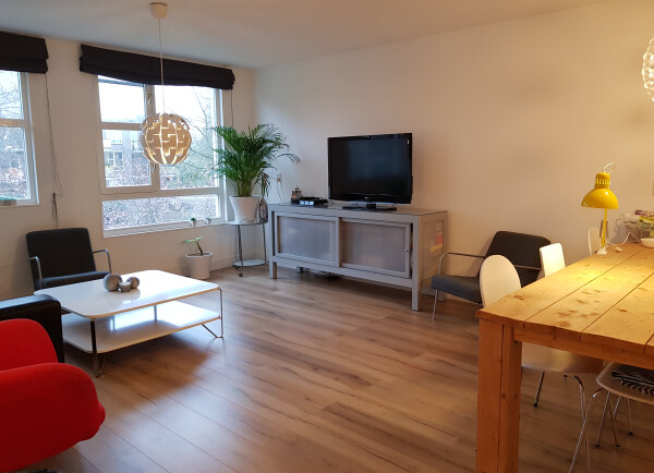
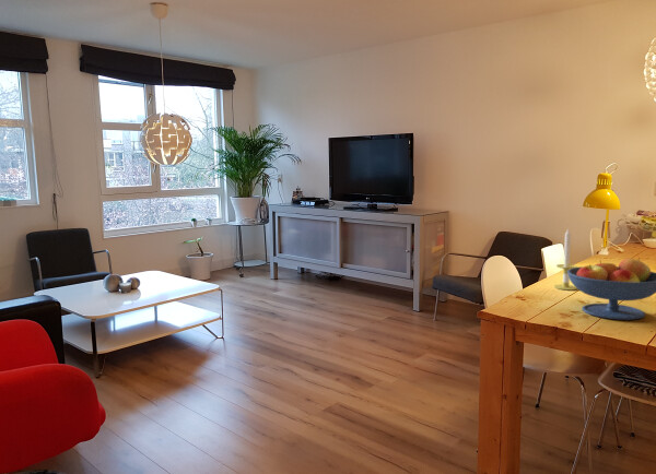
+ fruit bowl (613, 286)
+ candle (566, 258)
